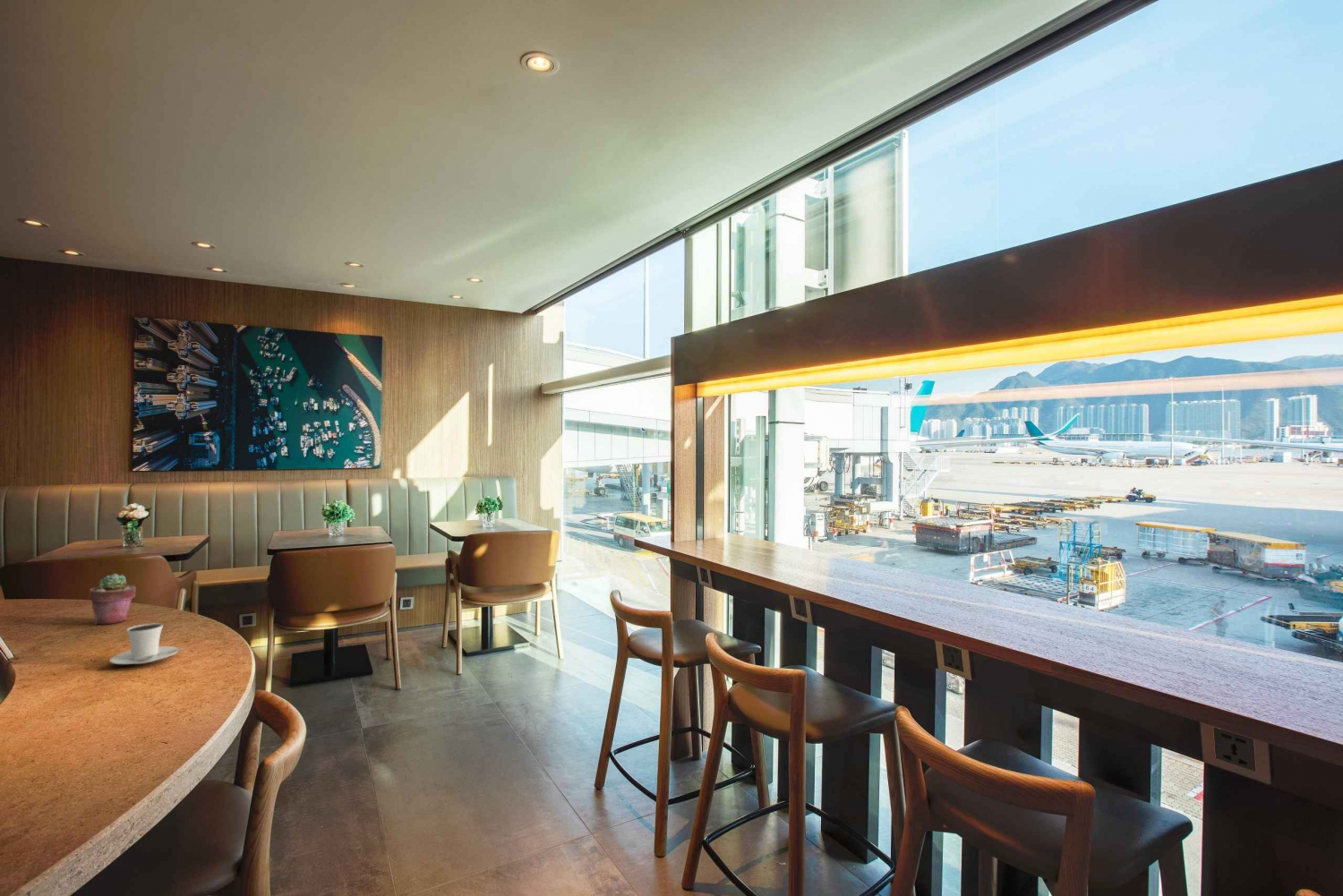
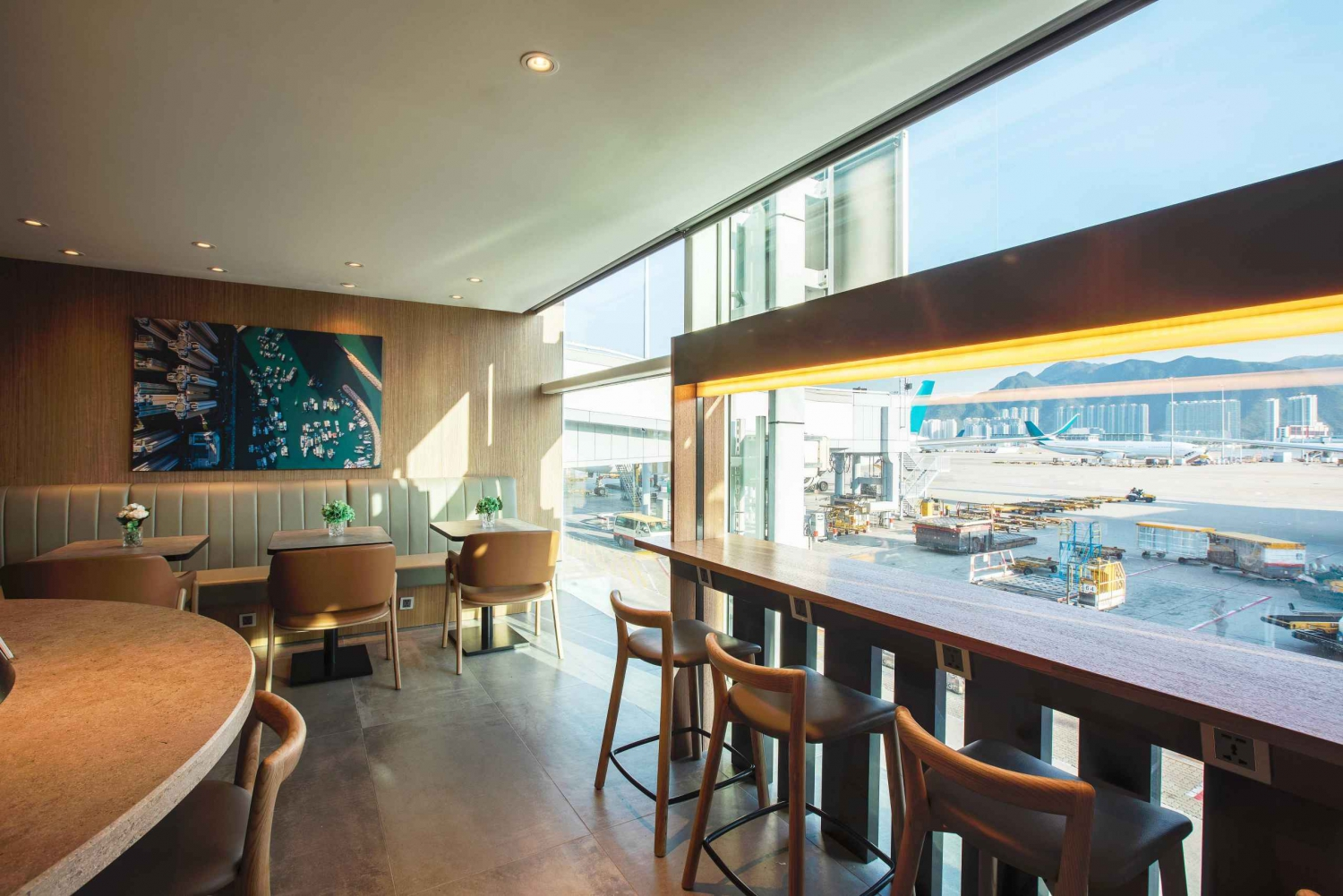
- cappuccino (147, 633)
- potted succulent (112, 597)
